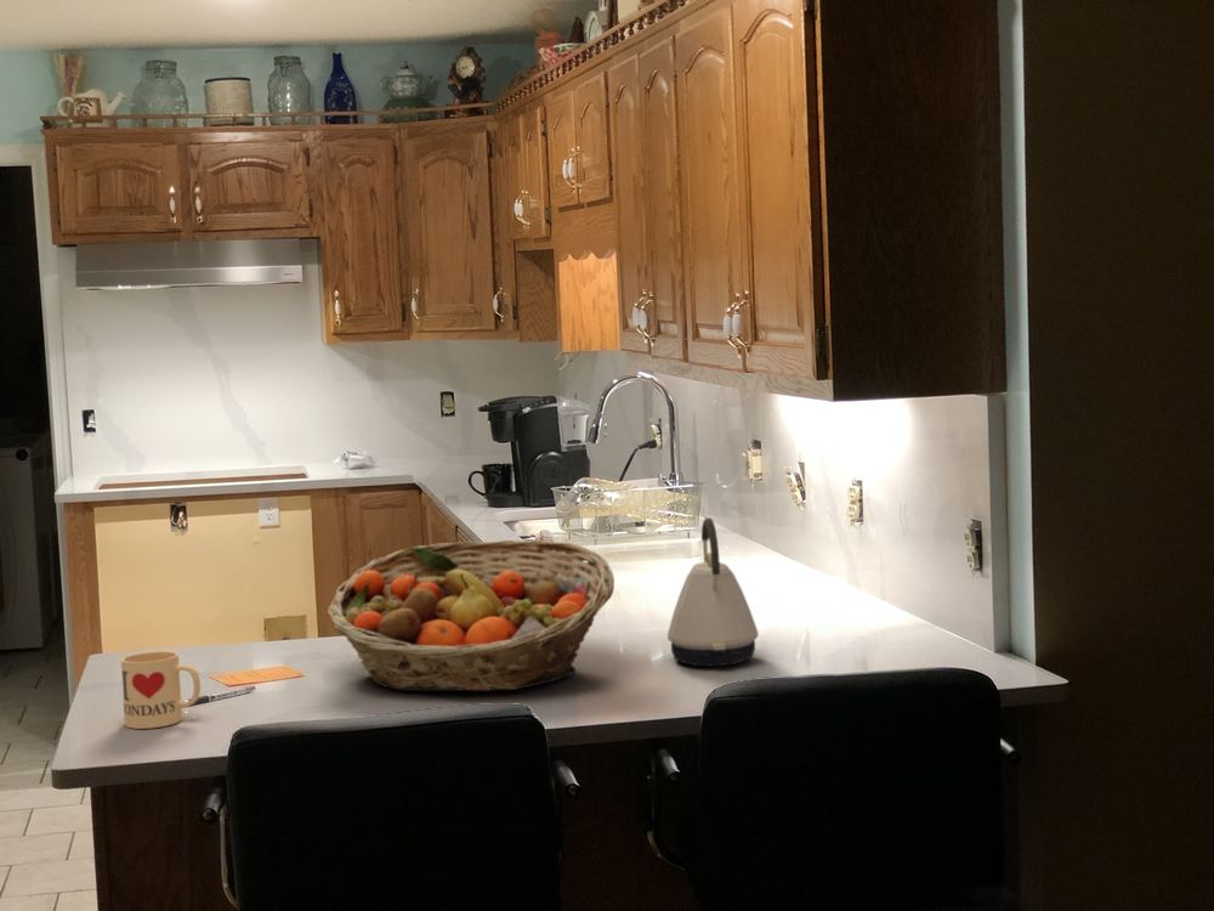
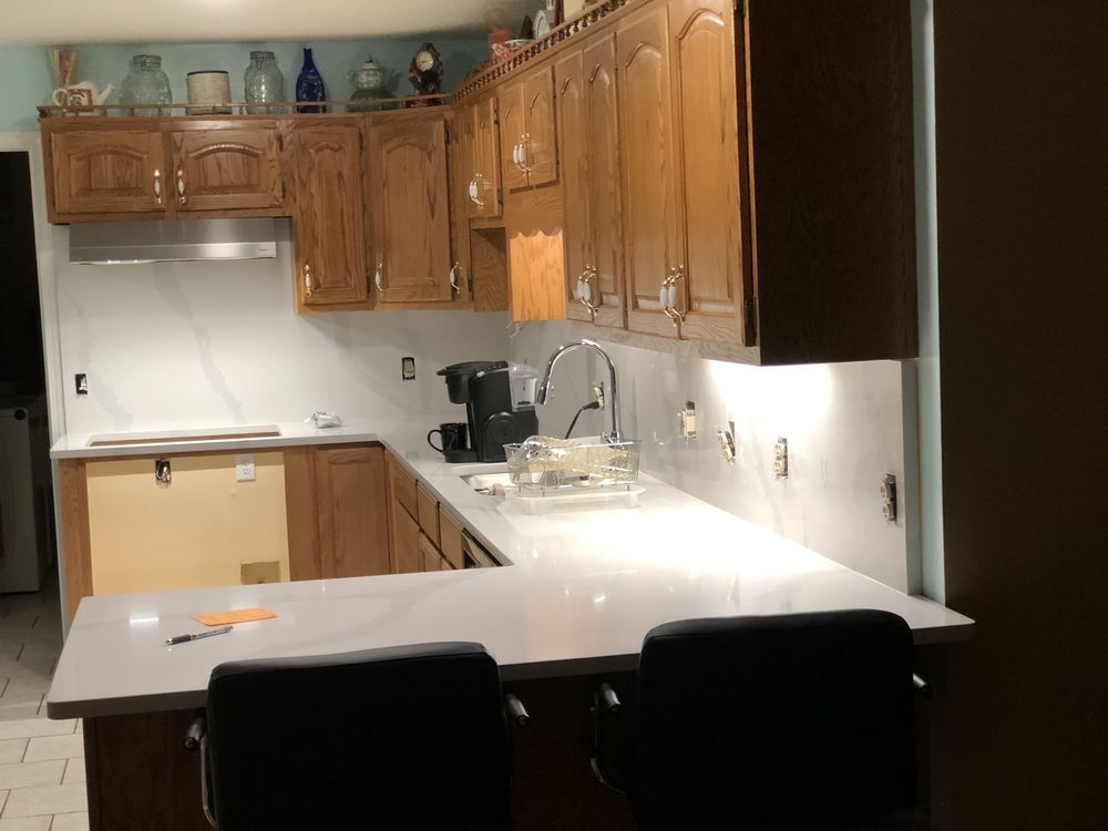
- mug (161, 689)
- fruit basket (472, 612)
- kettle (710, 588)
